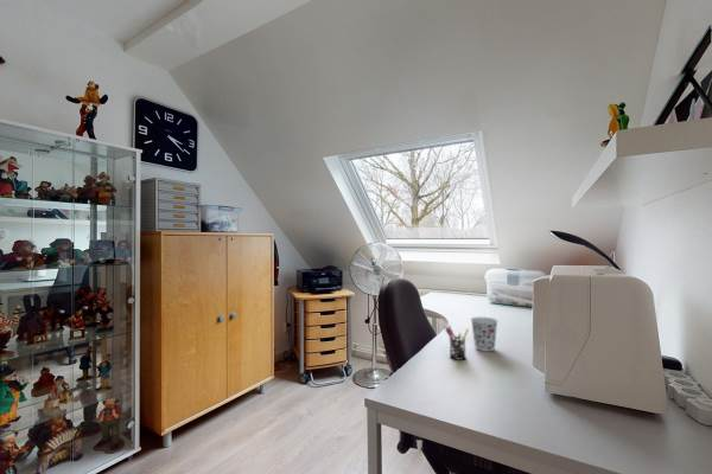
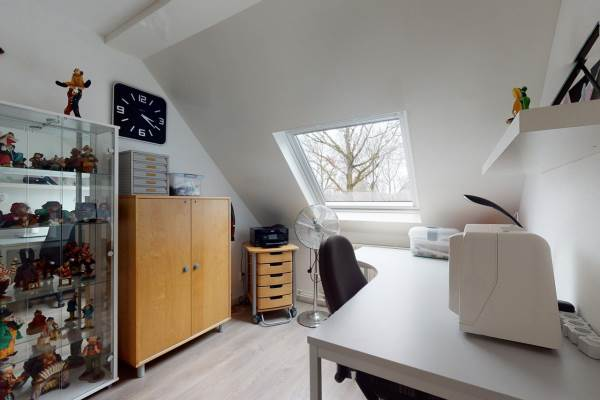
- cup (484, 333)
- pen holder (457, 341)
